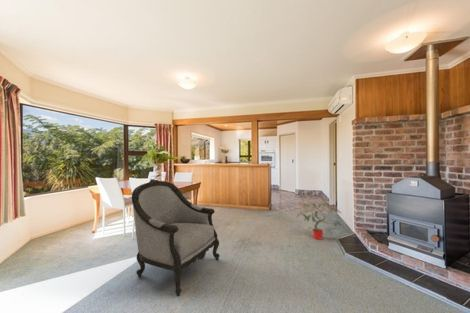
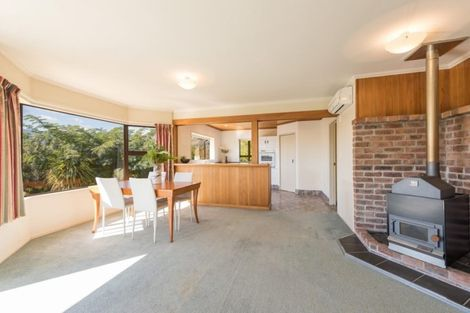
- potted plant (319, 220)
- armchair (177, 225)
